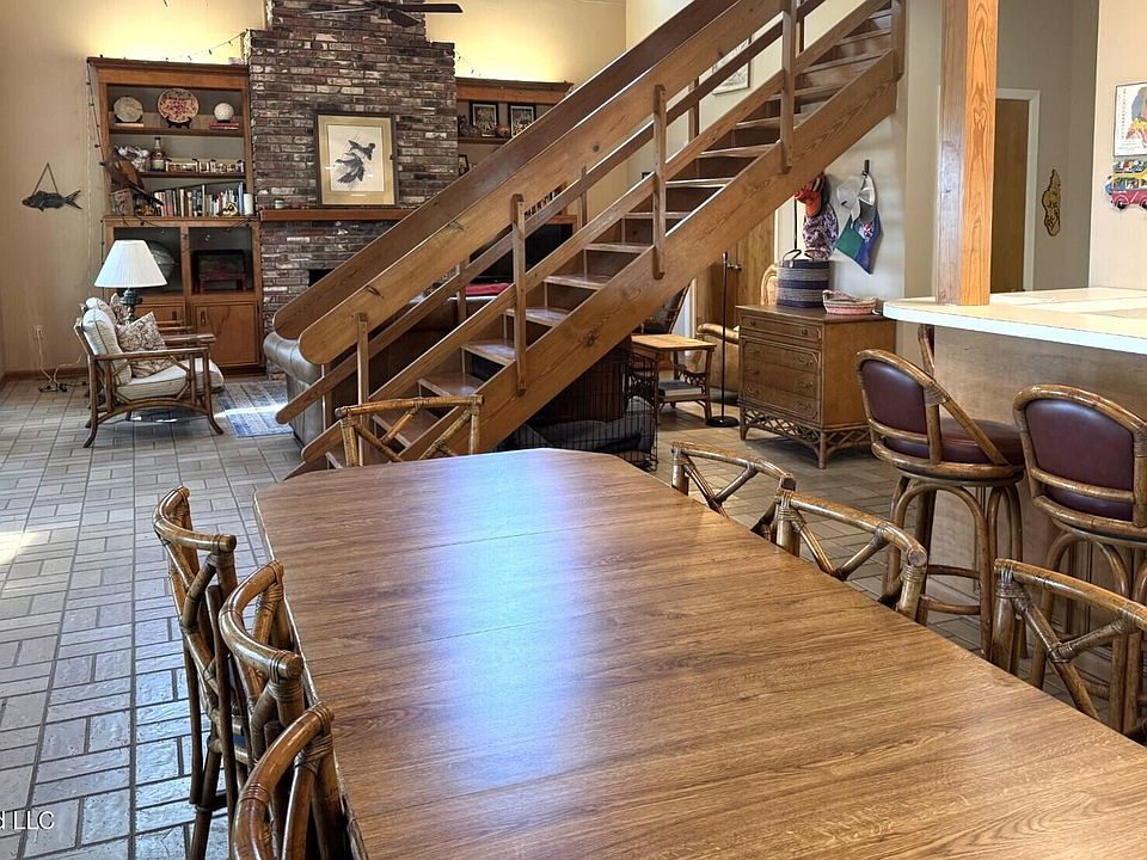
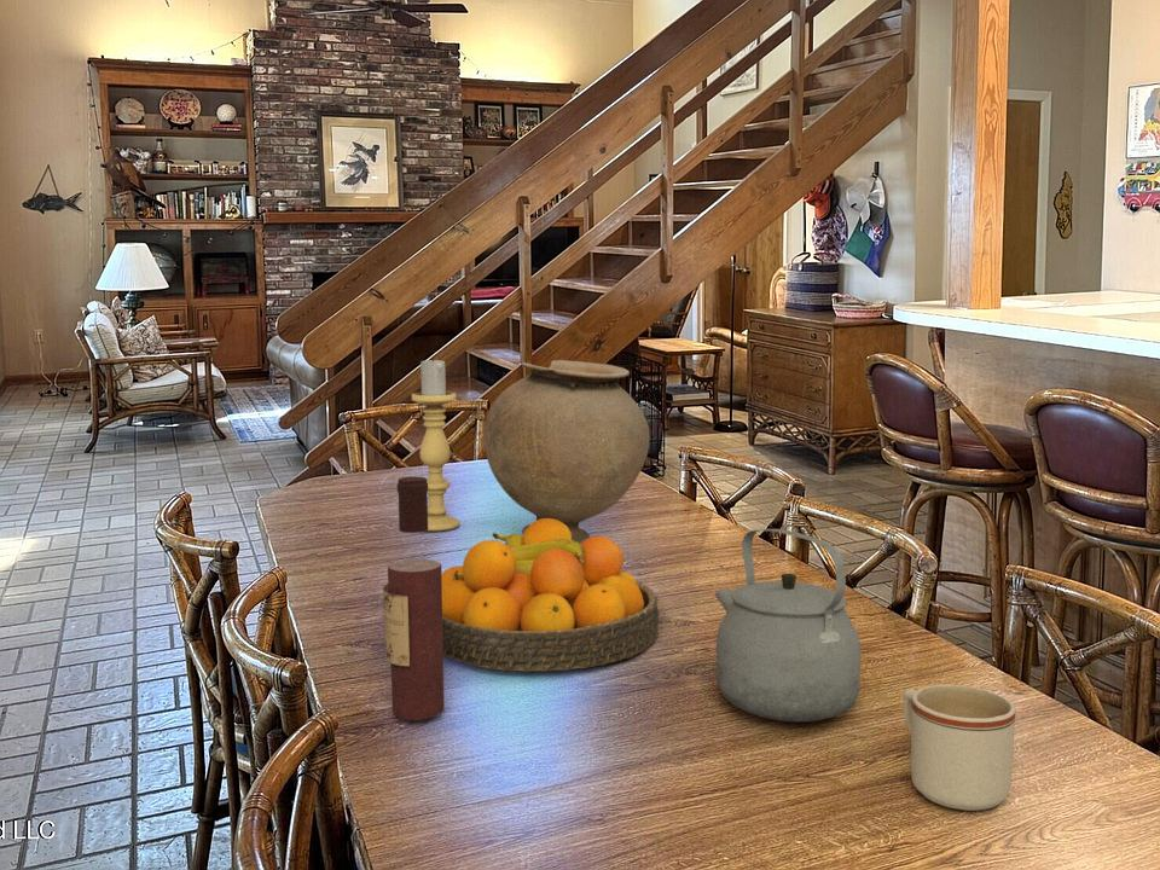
+ fruit bowl (541, 581)
+ mug (950, 741)
+ vase (566, 452)
+ tea kettle (773, 614)
+ wine bottle (414, 598)
+ candle holder (434, 441)
